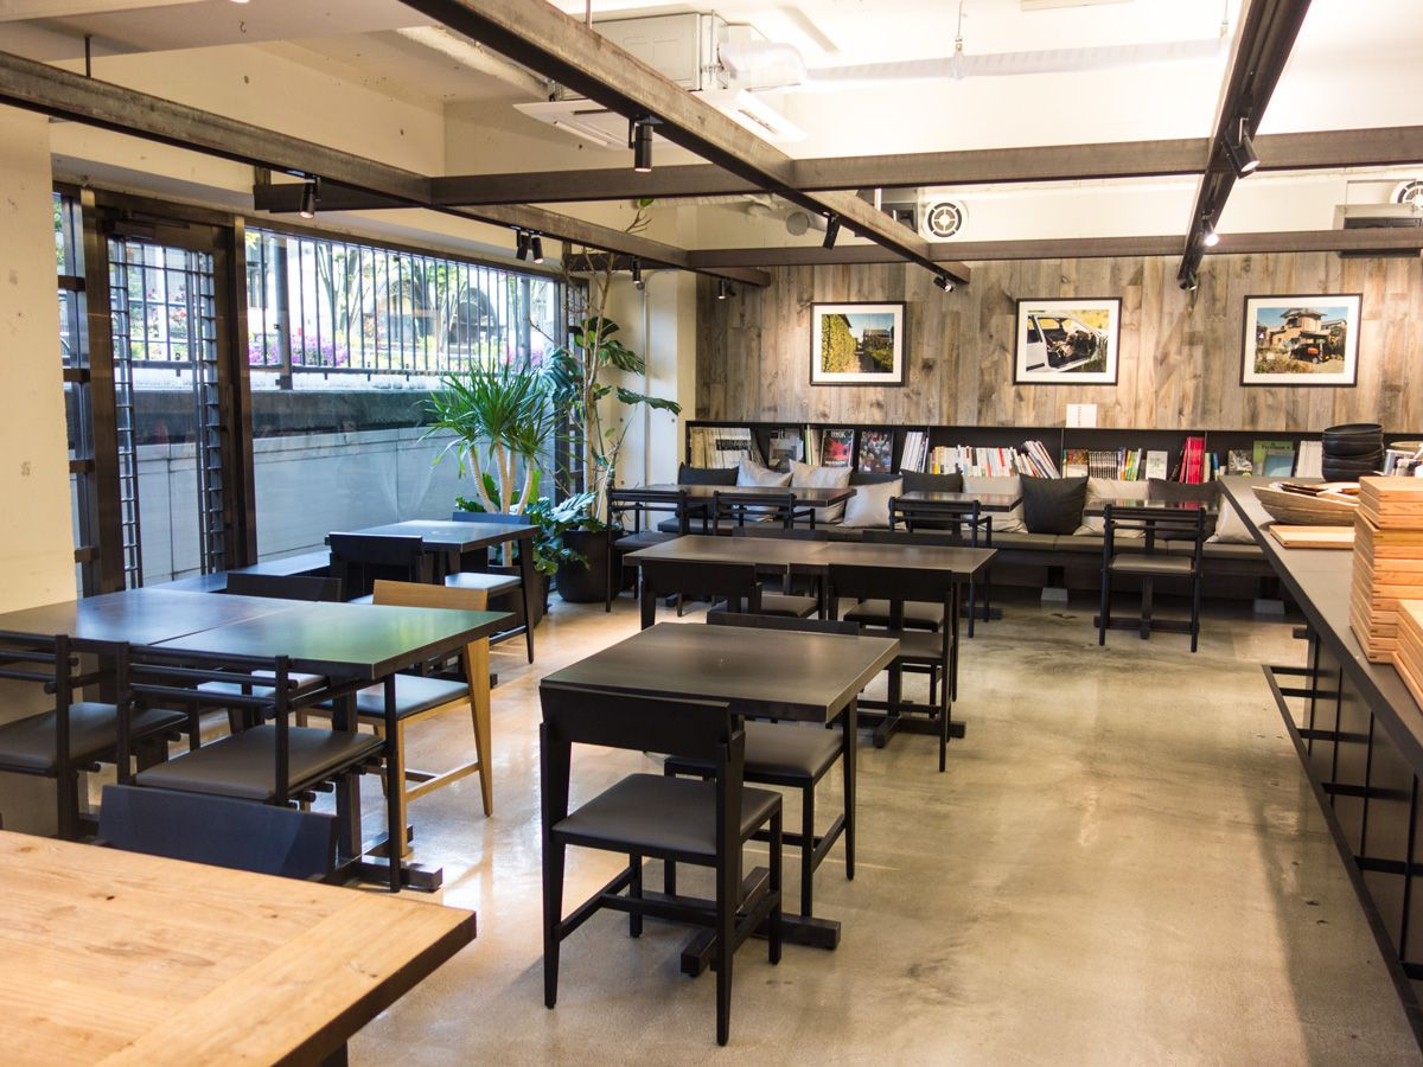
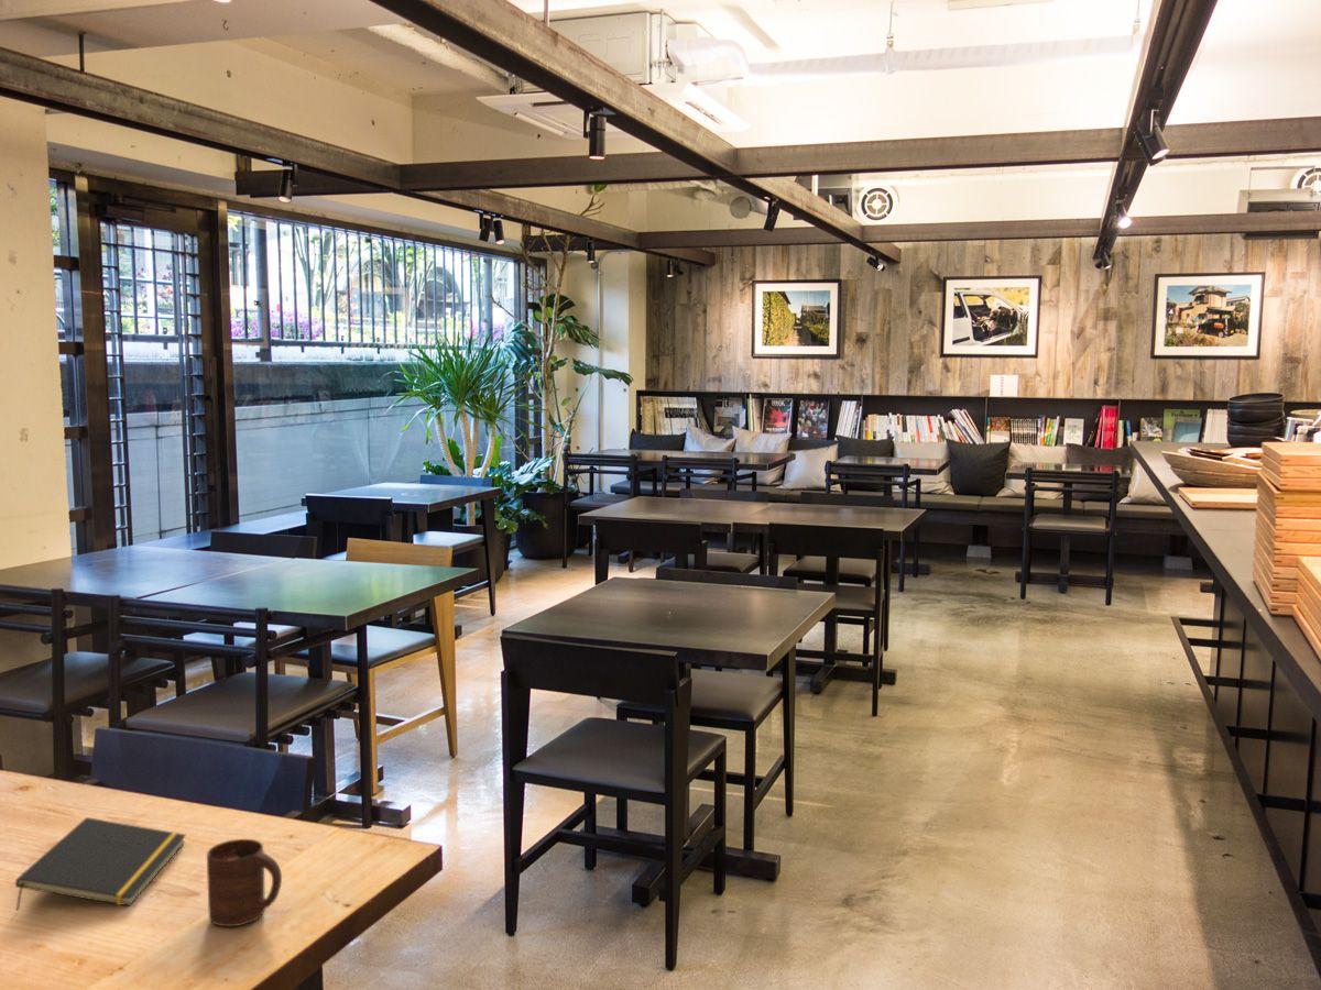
+ notepad (106, 858)
+ cup (244, 882)
